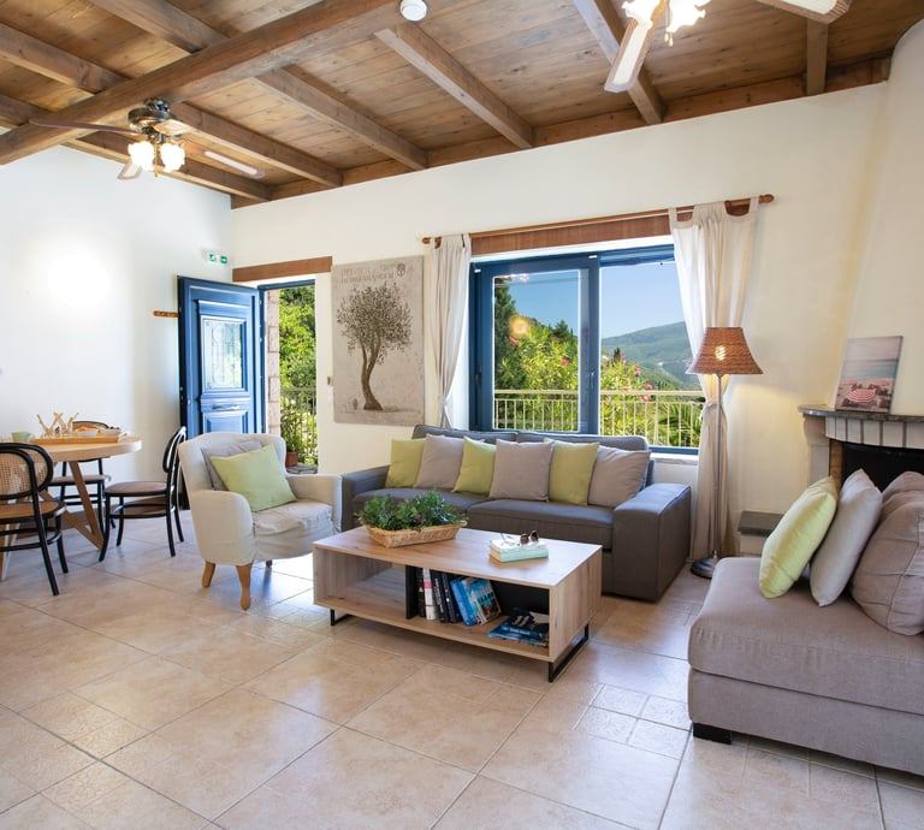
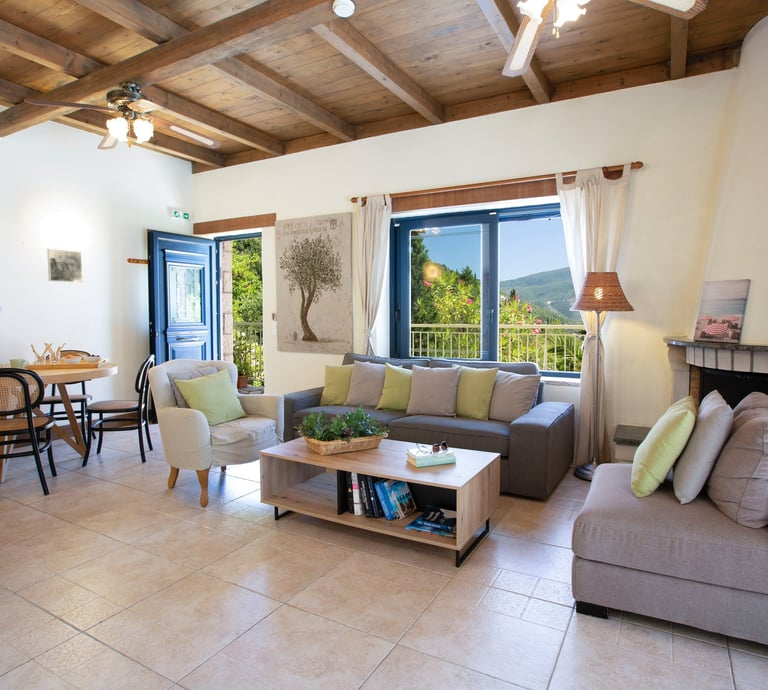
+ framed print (65, 266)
